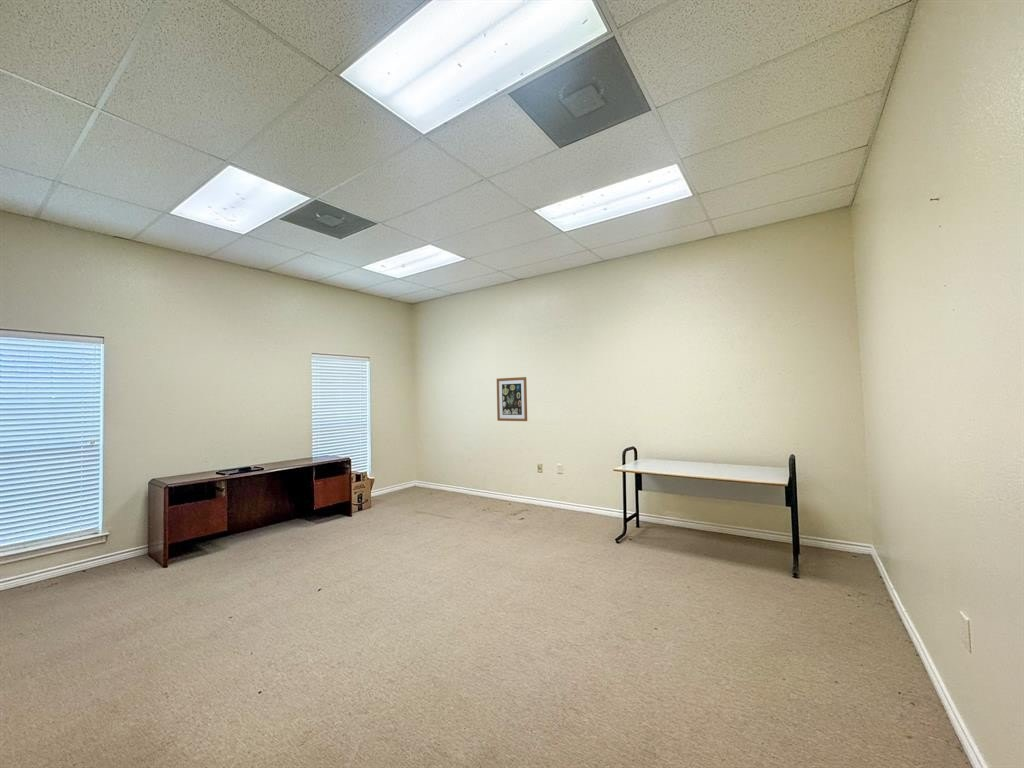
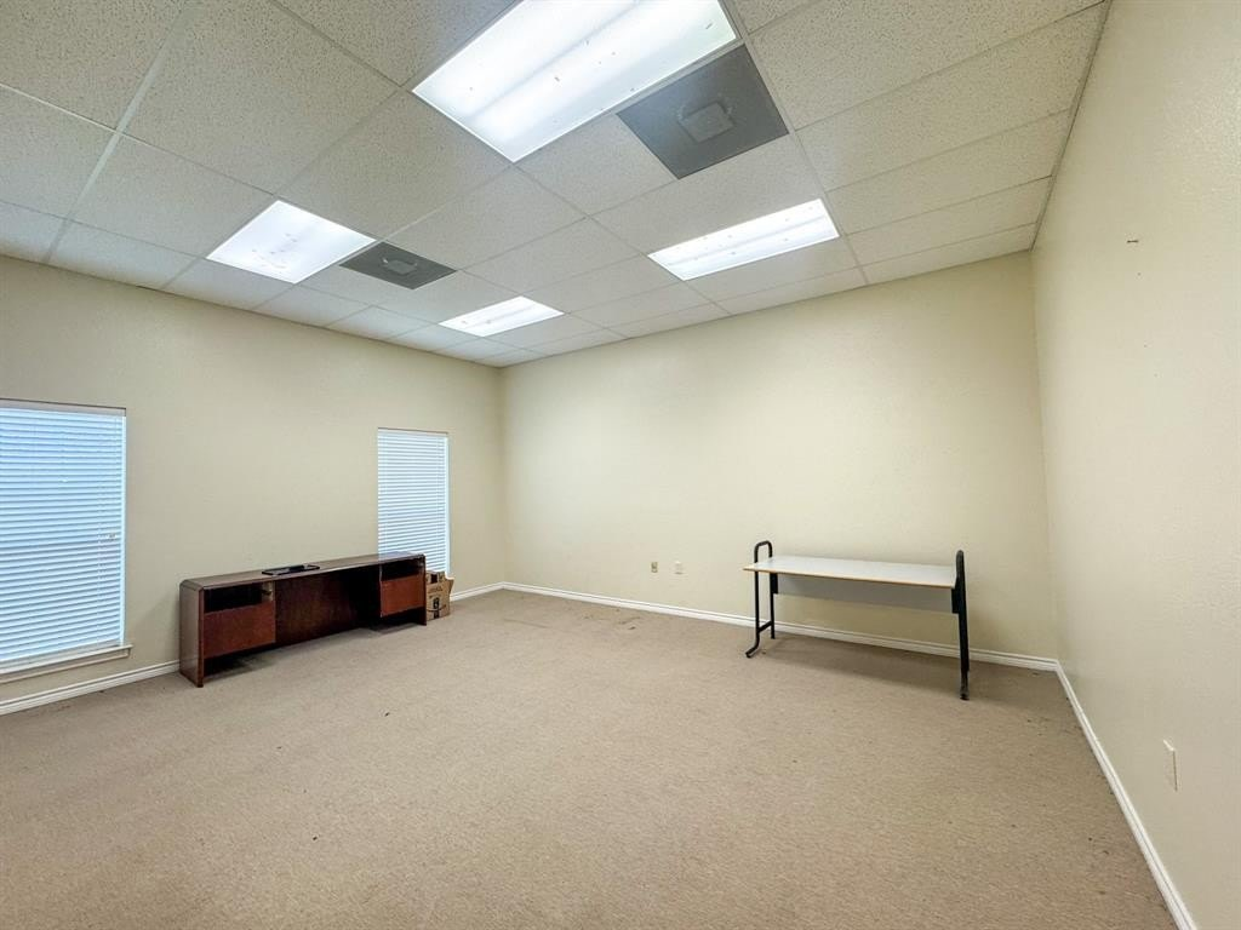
- wall art (511, 399)
